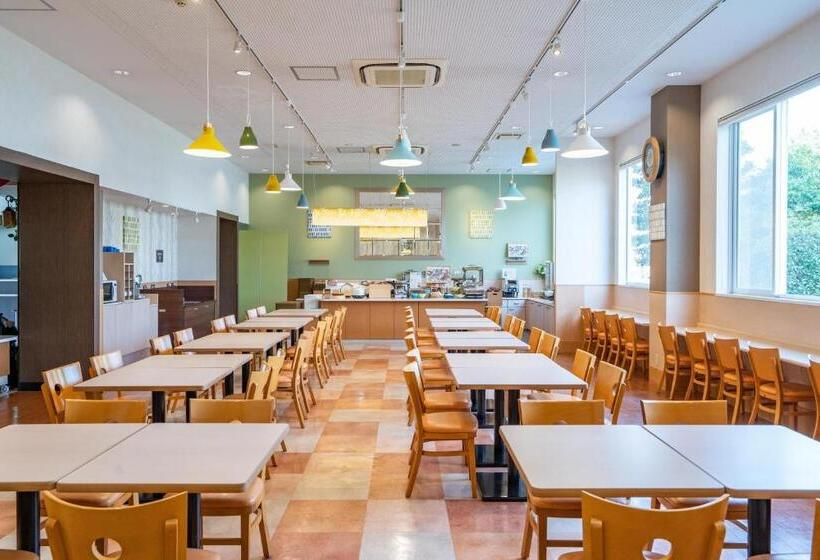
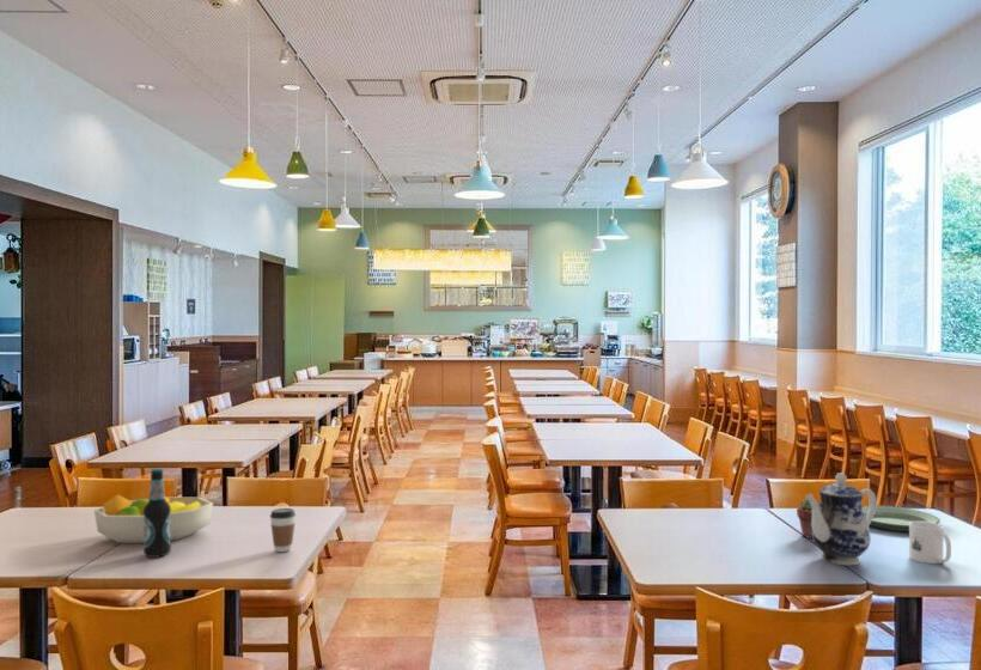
+ fruit bowl (142, 513)
+ coffee cup (282, 529)
+ potted succulent (811, 517)
+ teapot (840, 517)
+ bottle (157, 511)
+ plate (894, 519)
+ mug (931, 543)
